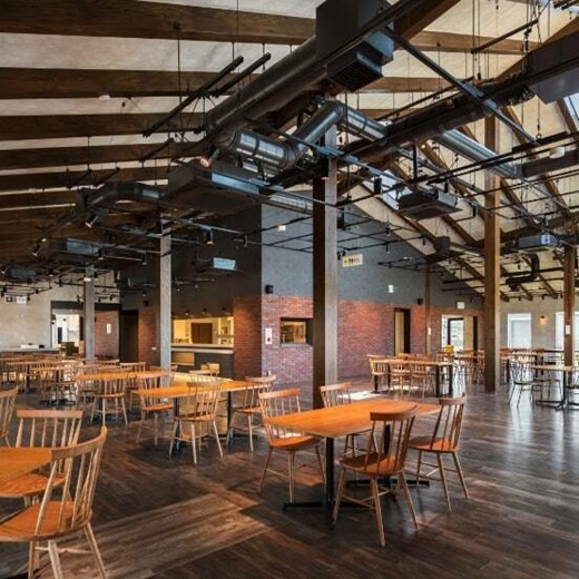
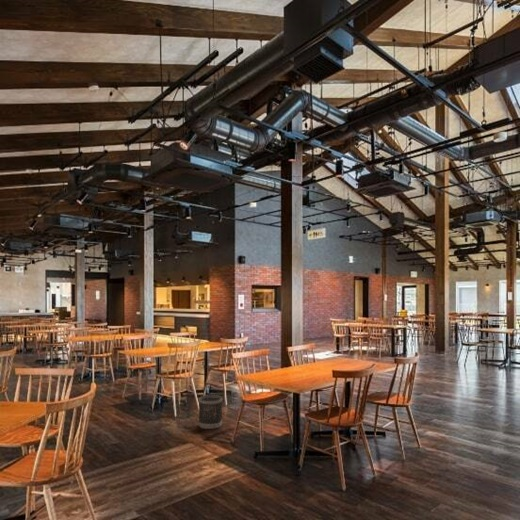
+ wastebasket (210, 411)
